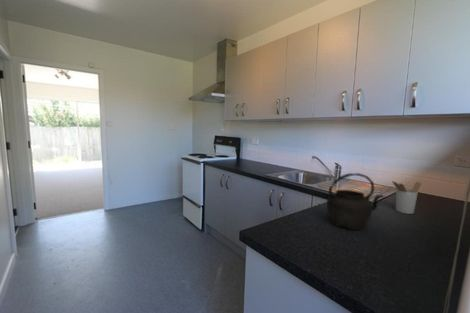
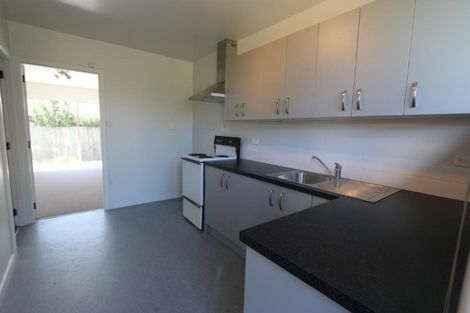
- utensil holder (403, 196)
- kettle (355, 199)
